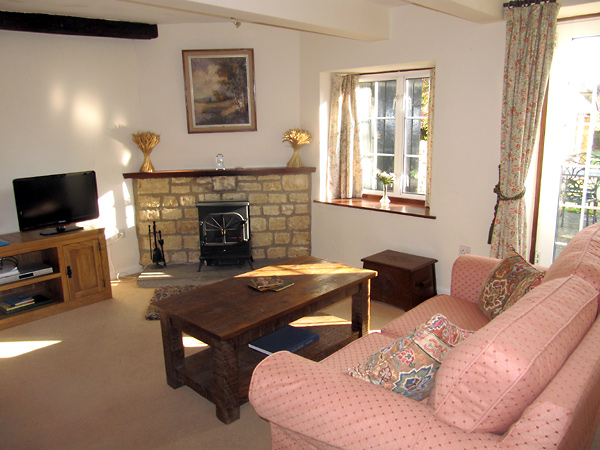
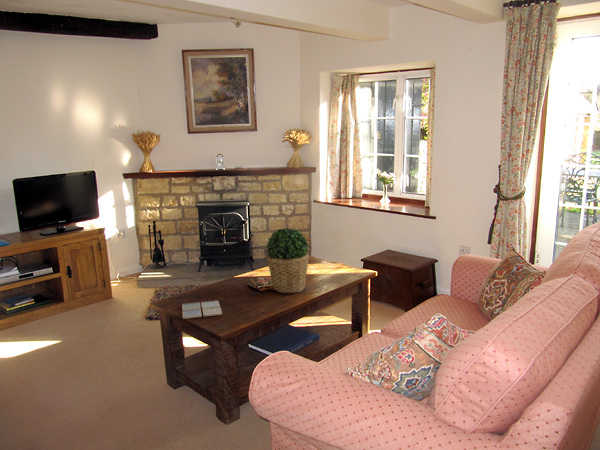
+ drink coaster (200, 309)
+ potted plant (287, 258)
